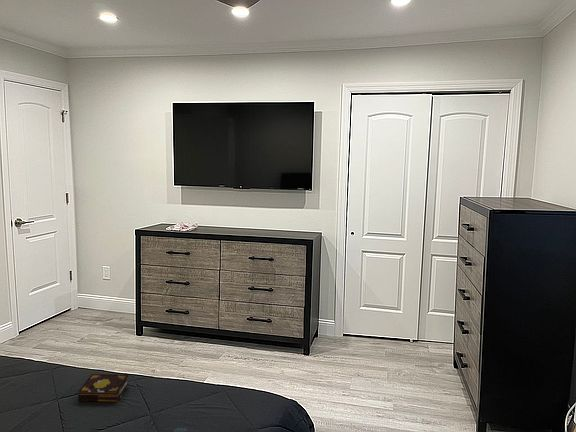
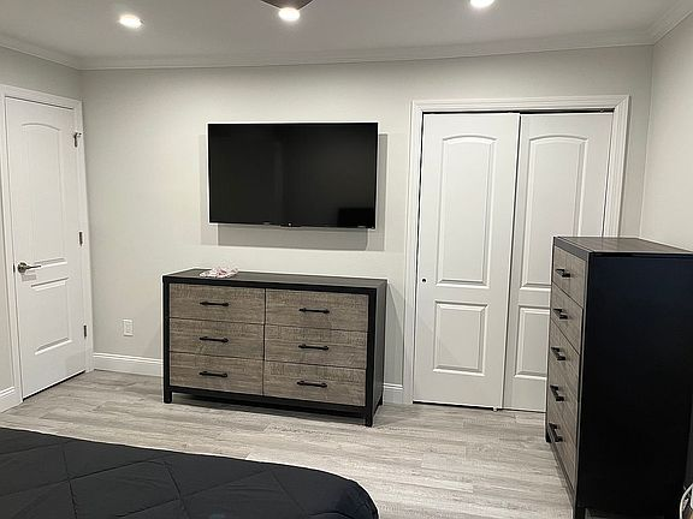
- book (104, 387)
